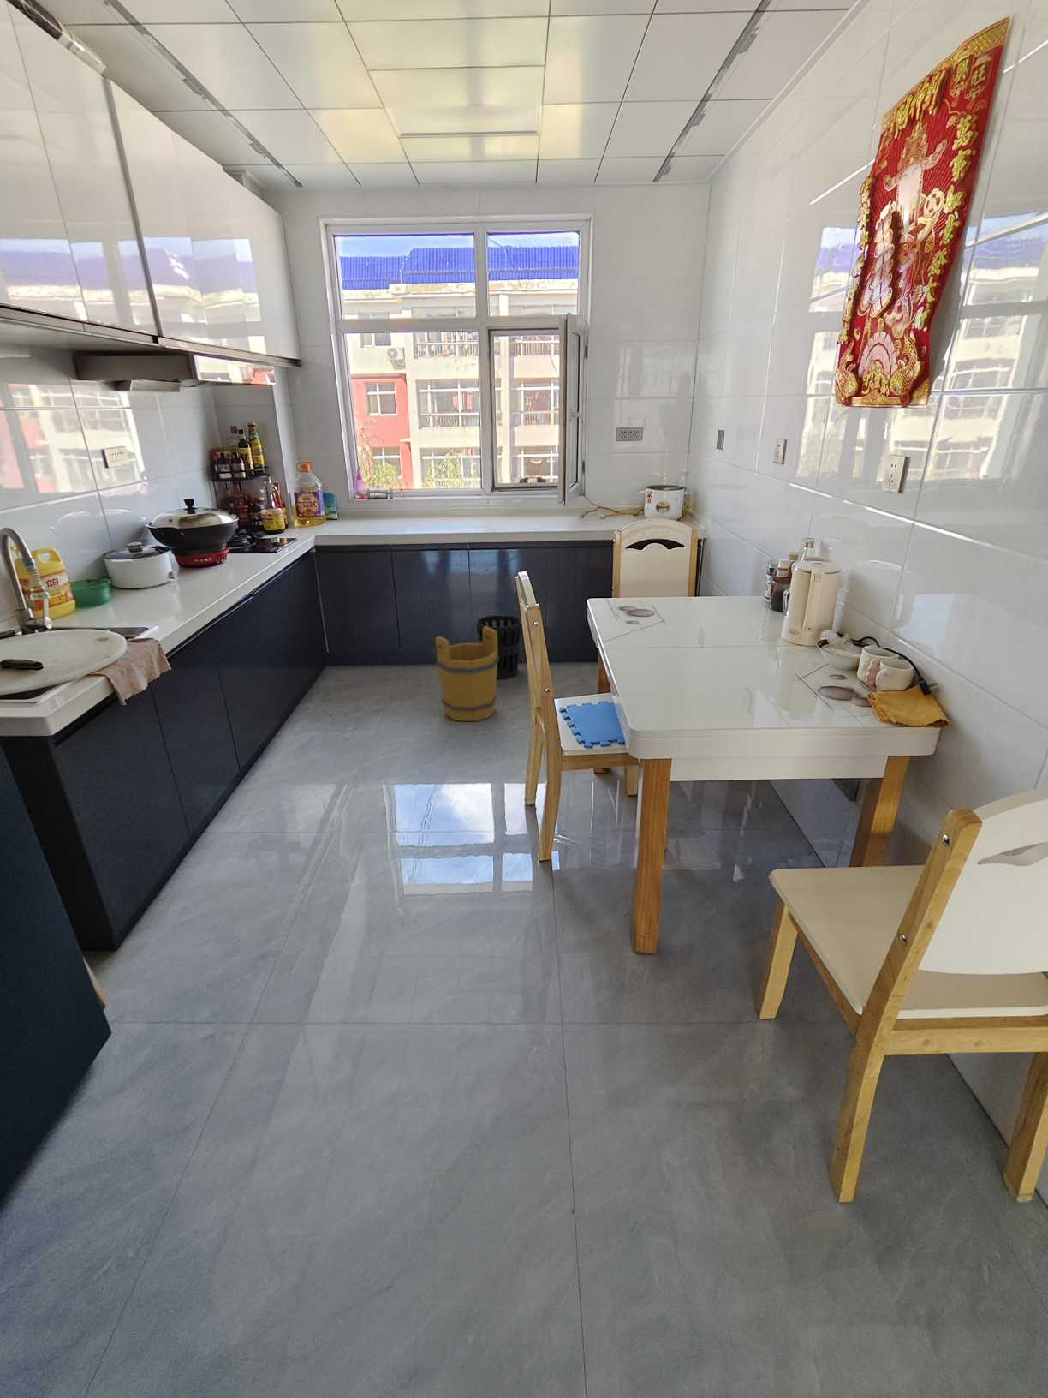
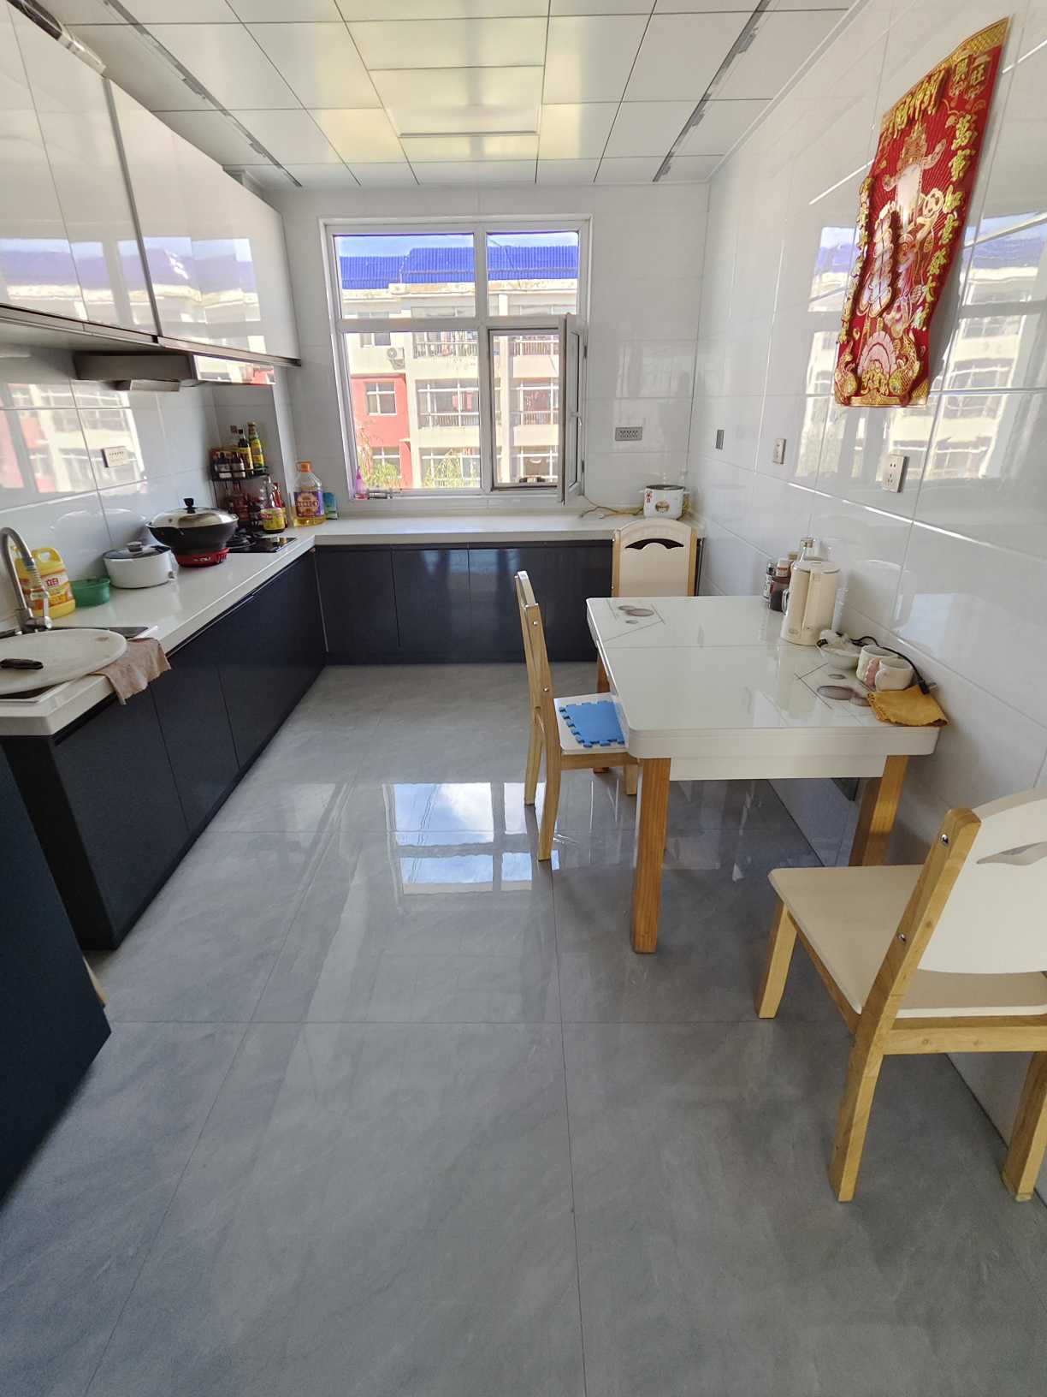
- wastebasket (499, 647)
- bucket (466, 671)
